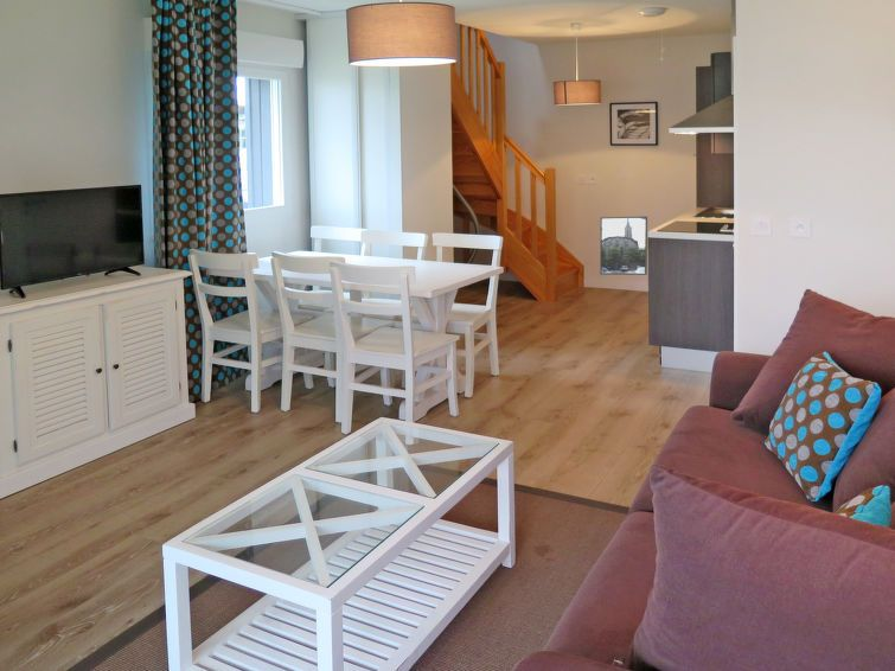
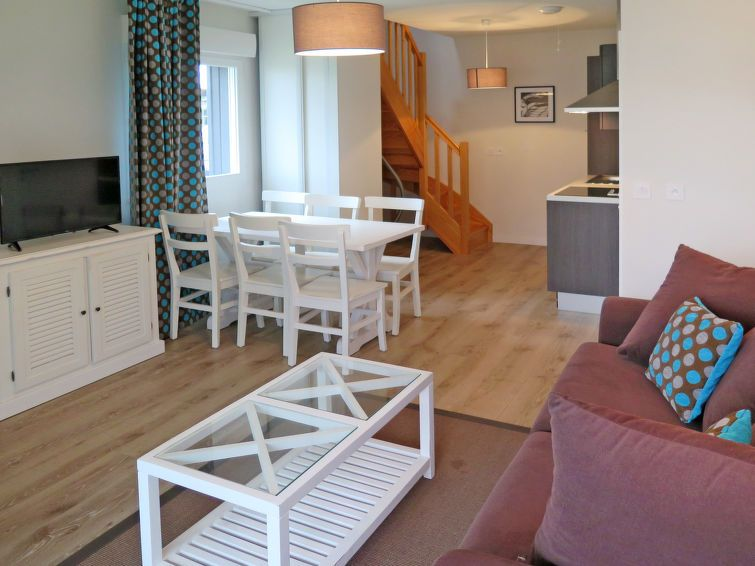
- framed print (622, 245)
